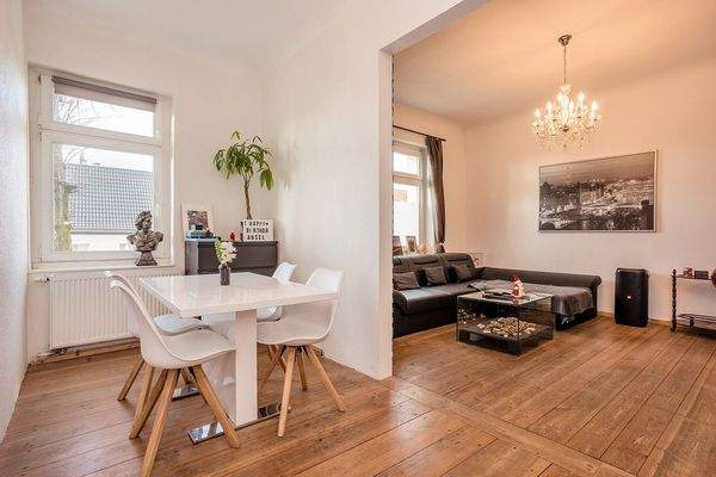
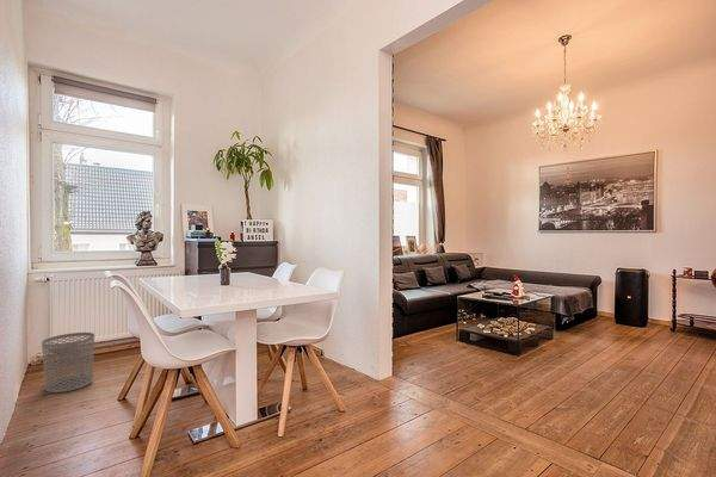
+ waste bin (69, 361)
